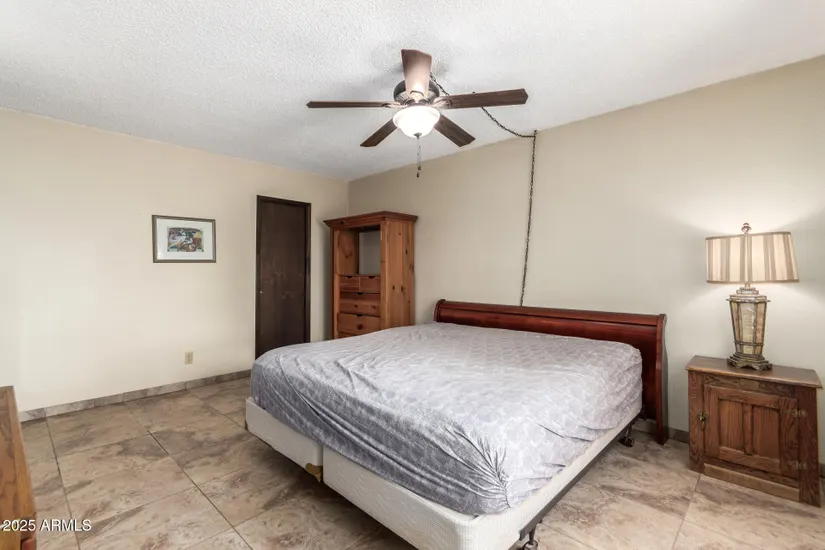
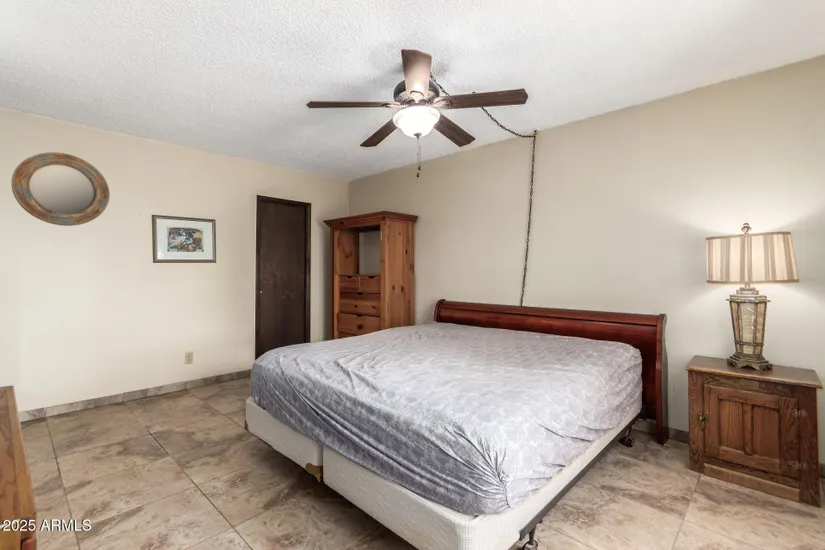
+ home mirror (63, 189)
